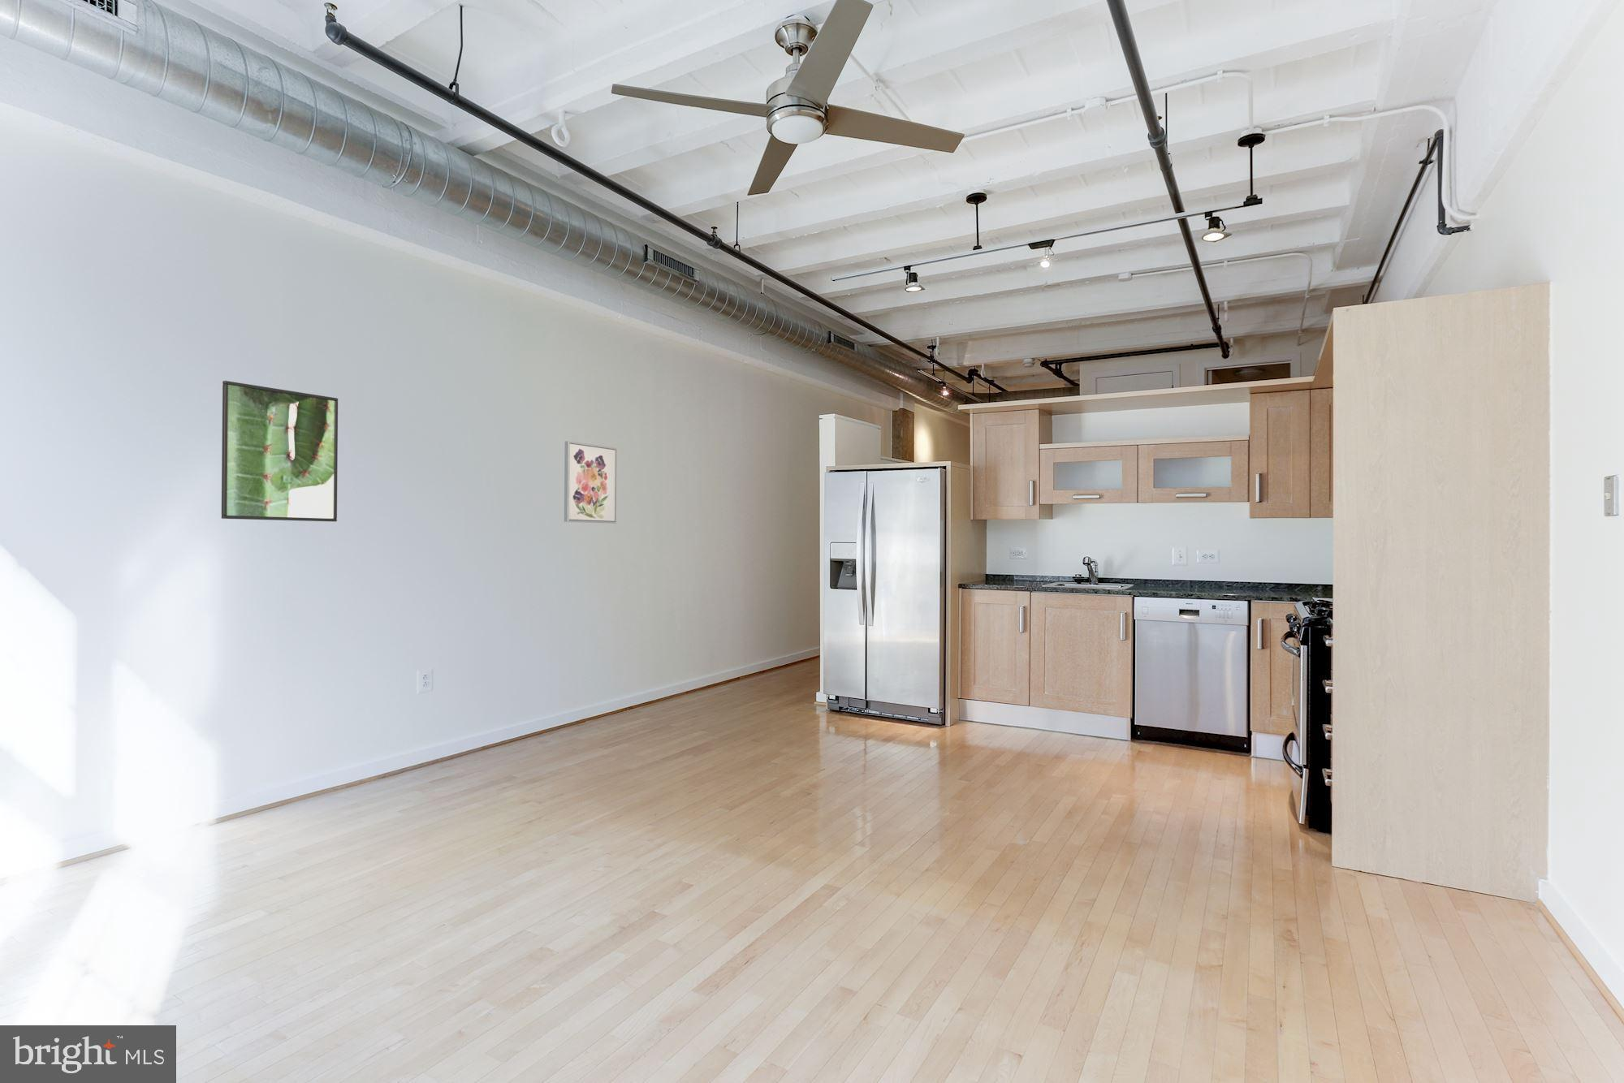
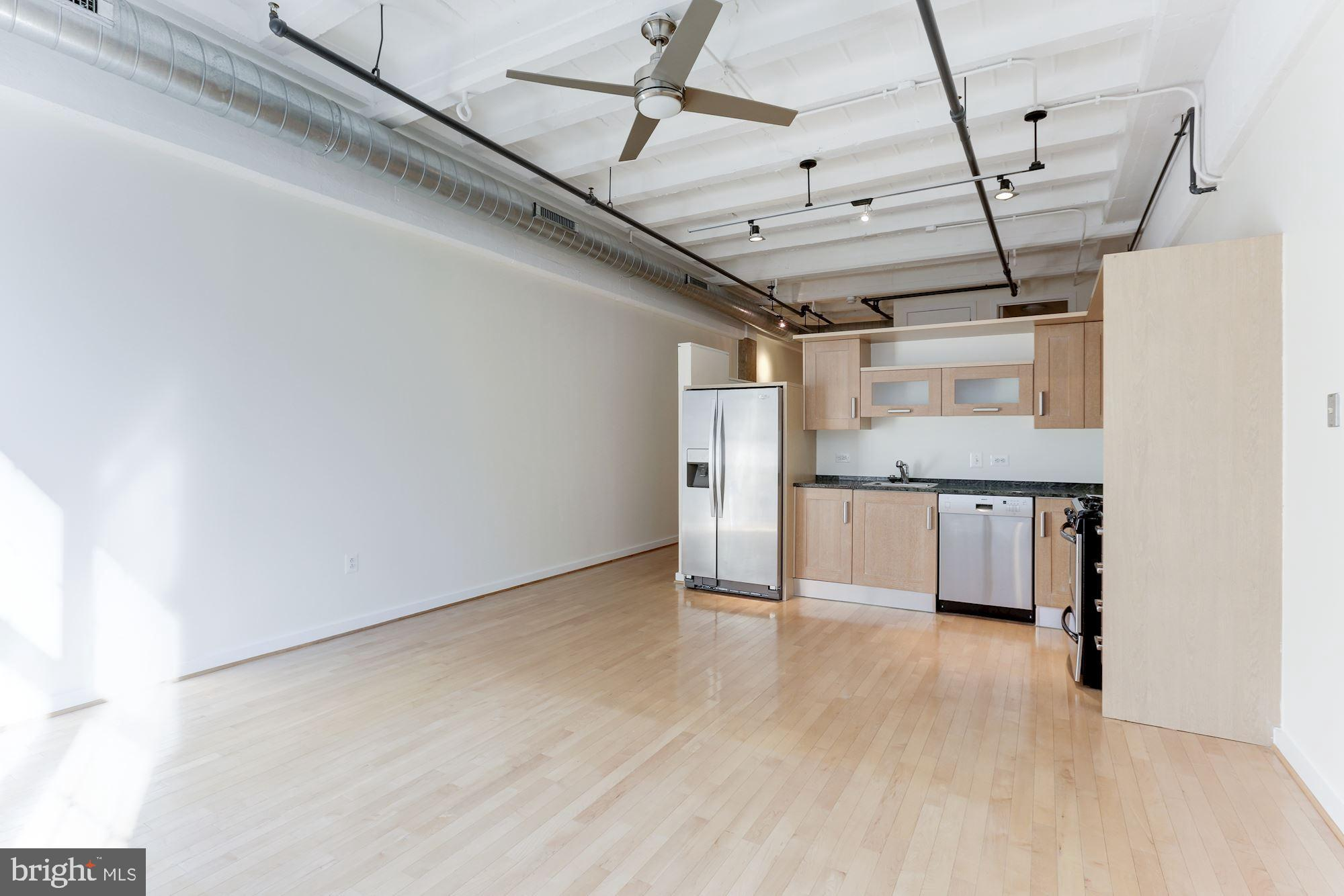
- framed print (283, 454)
- wall art (591, 483)
